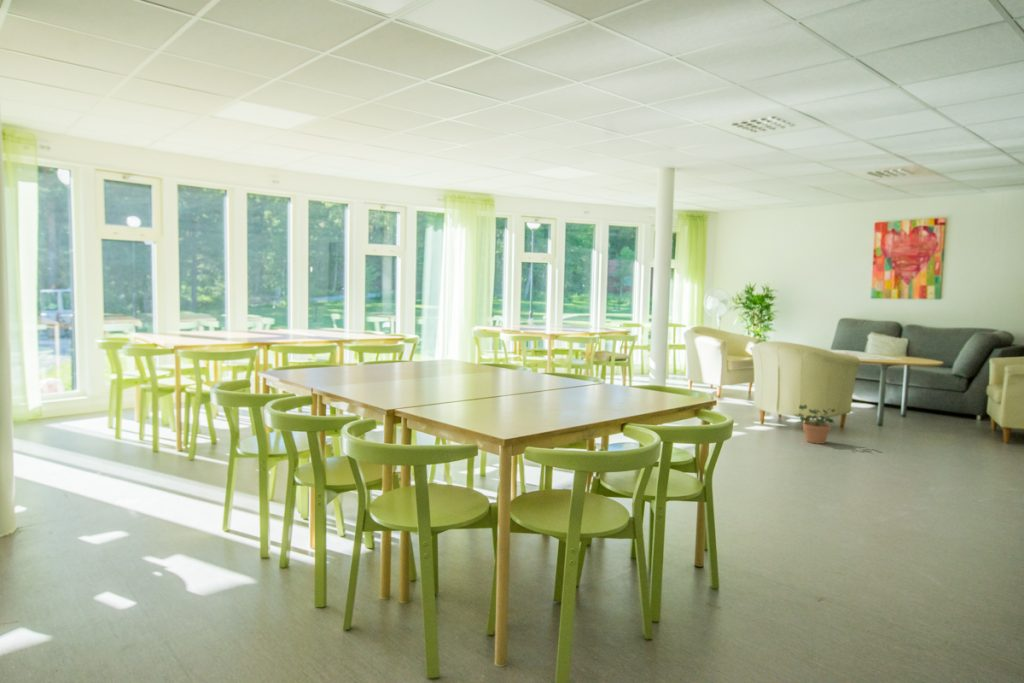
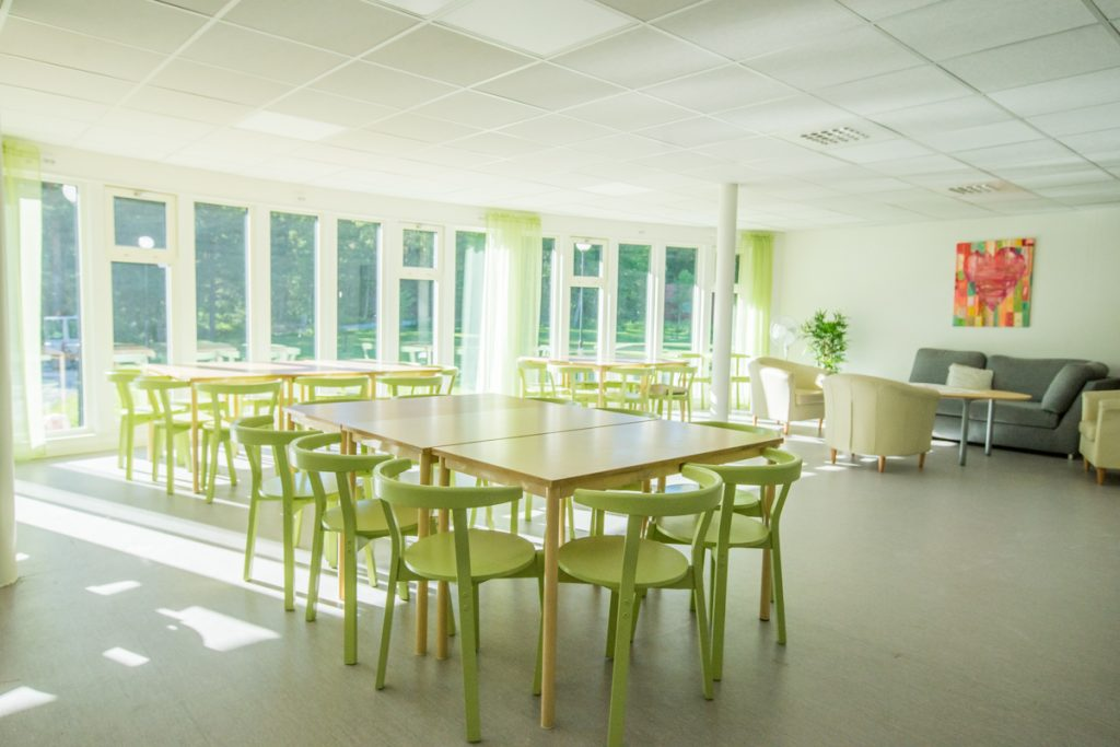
- potted plant (813, 424)
